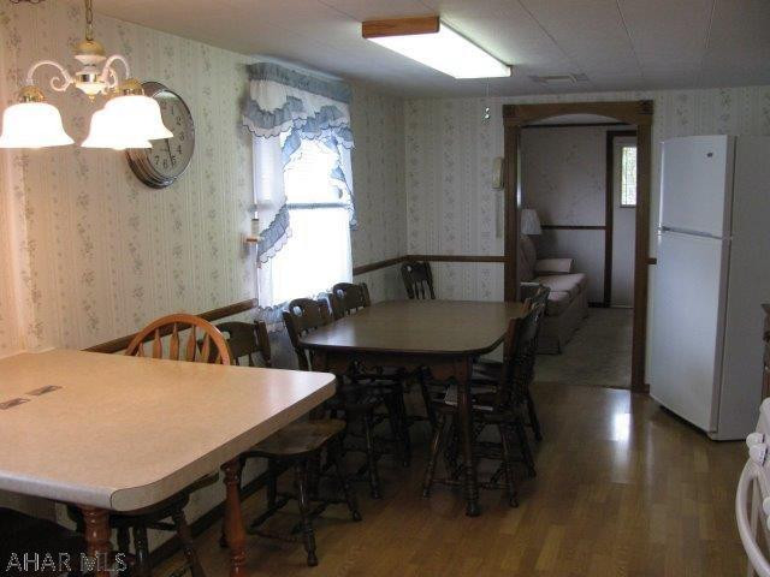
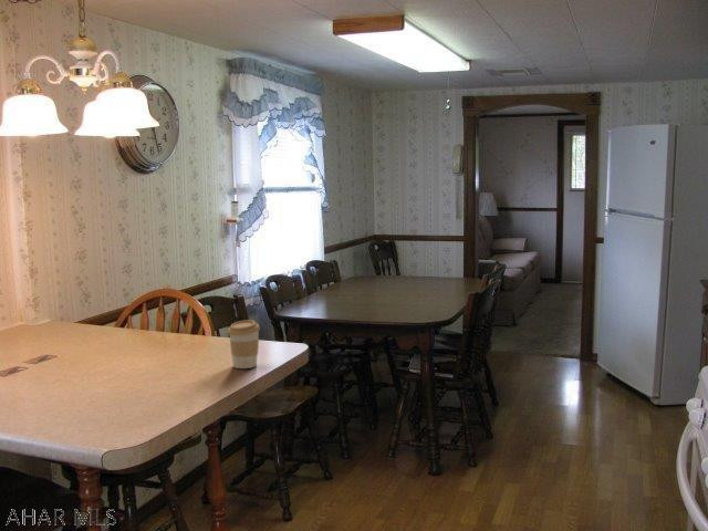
+ coffee cup (243, 343)
